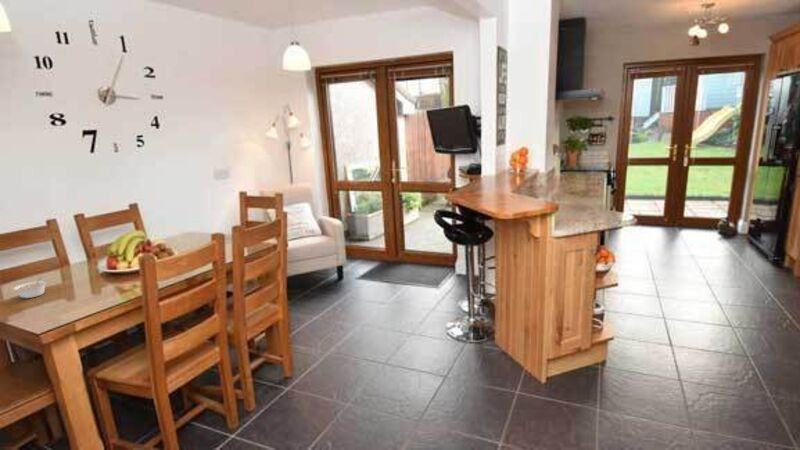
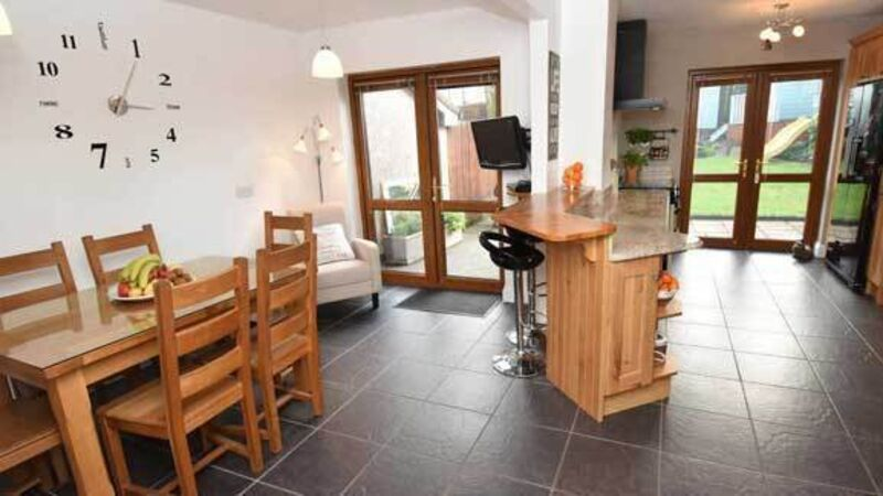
- legume (31, 289)
